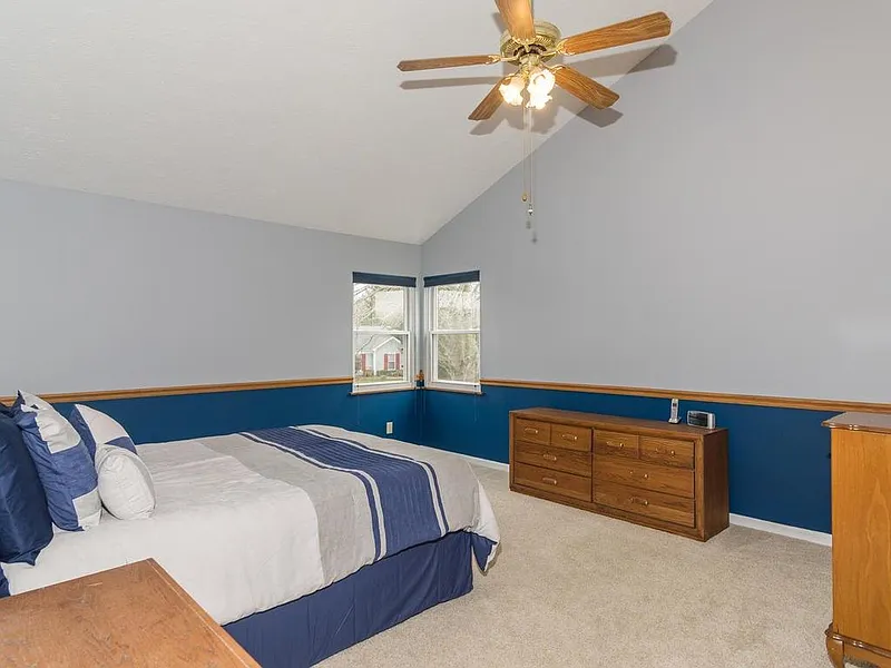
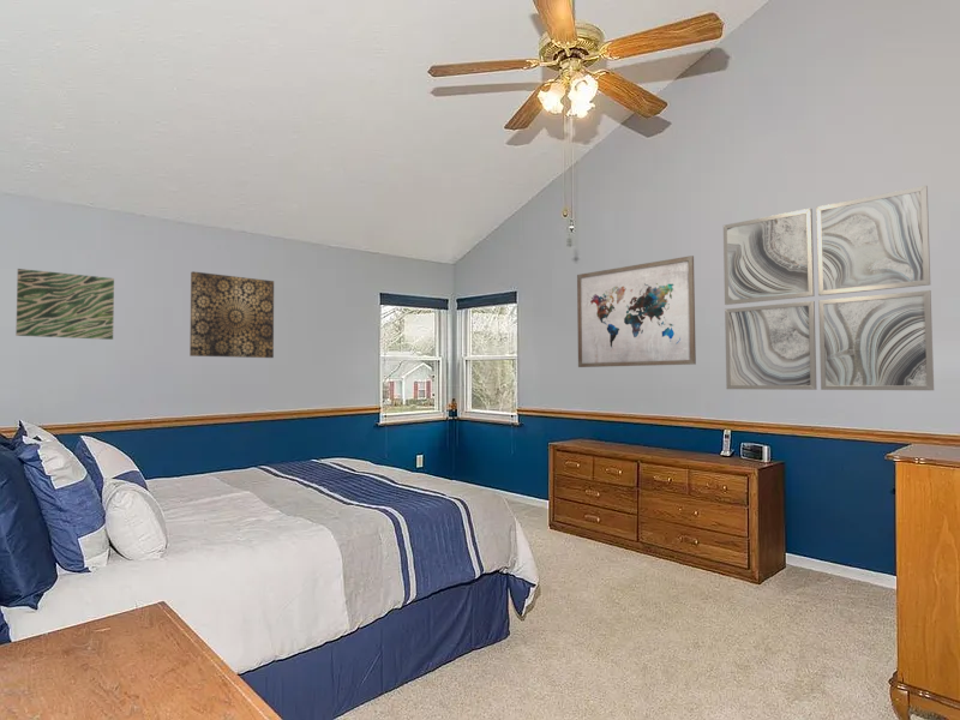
+ wall art (233, 316)
+ wall art (818, 300)
+ wall art (67, 305)
+ wall art (631, 316)
